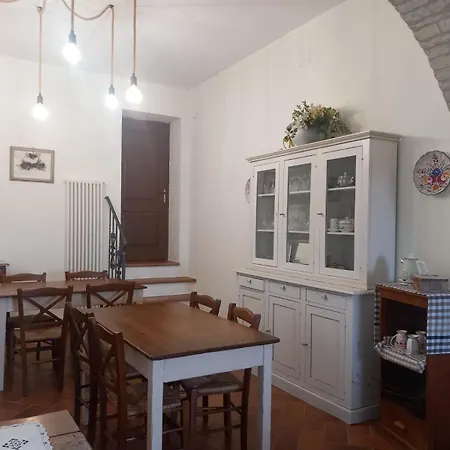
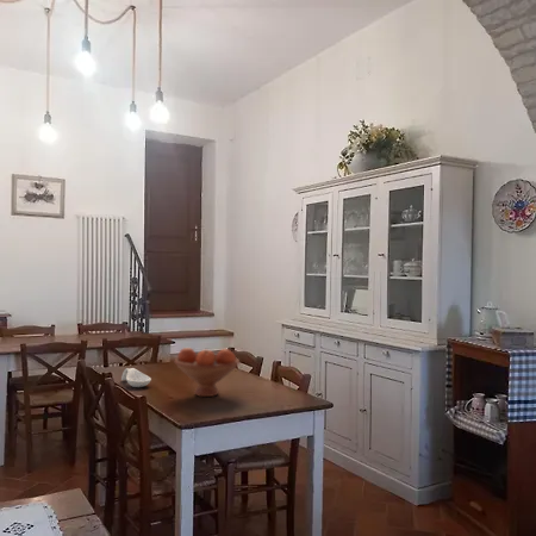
+ spoon rest (133, 376)
+ fruit bowl (206, 370)
